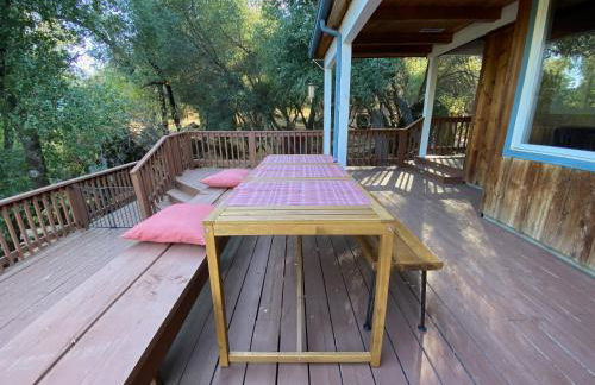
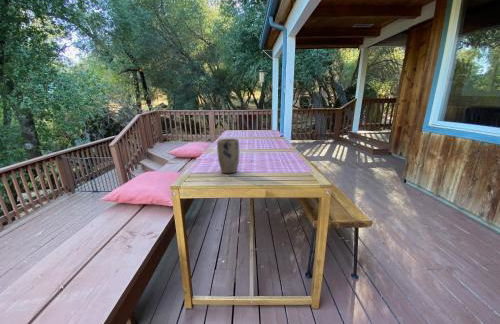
+ plant pot (228, 155)
